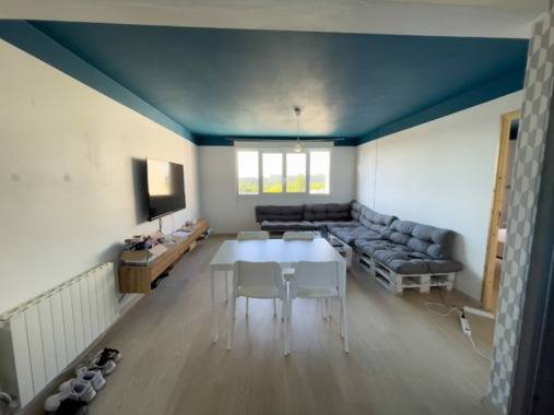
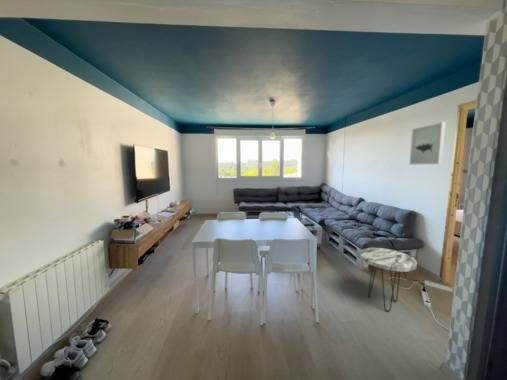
+ wall art (425, 145)
+ side table (383, 281)
